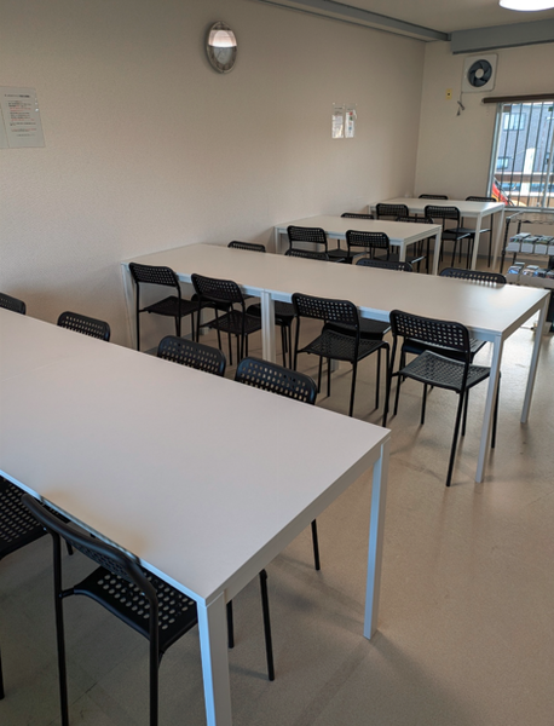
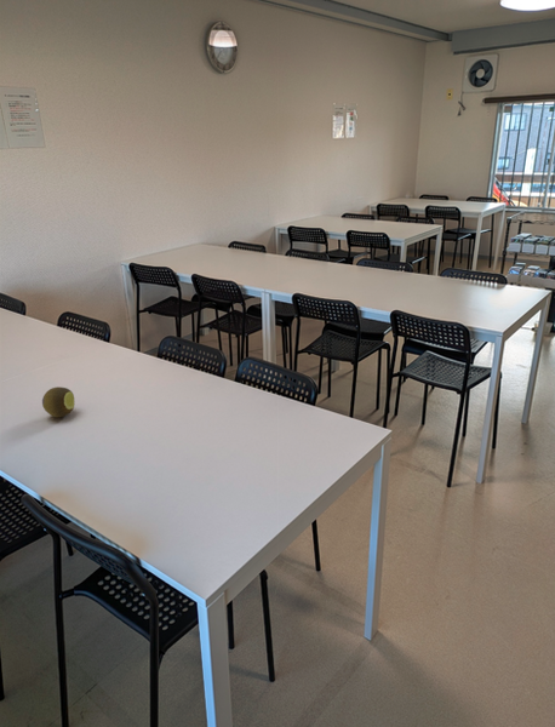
+ fruit (58, 401)
